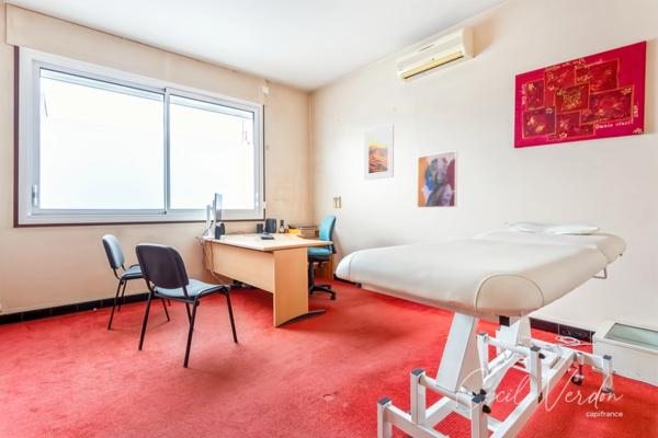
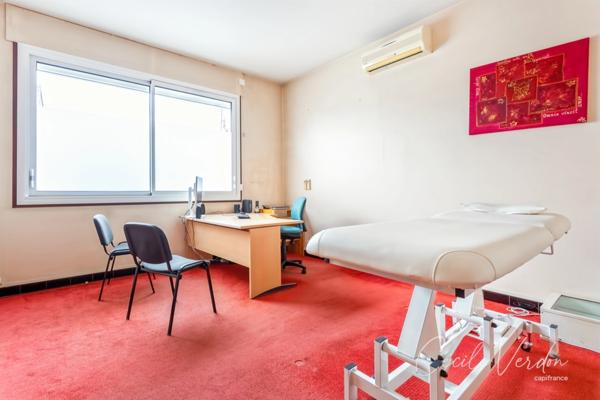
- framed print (377, 153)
- wall art (435, 181)
